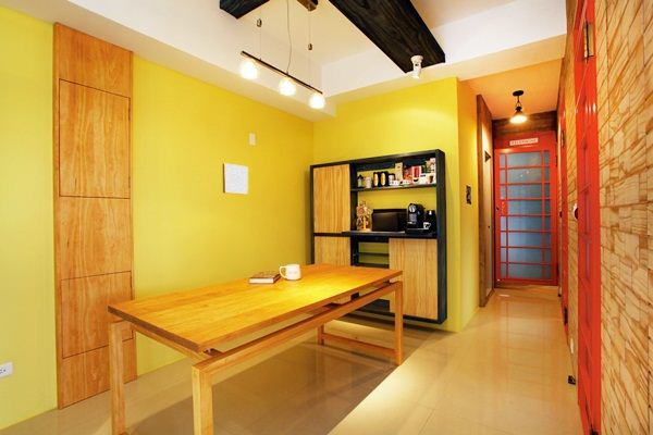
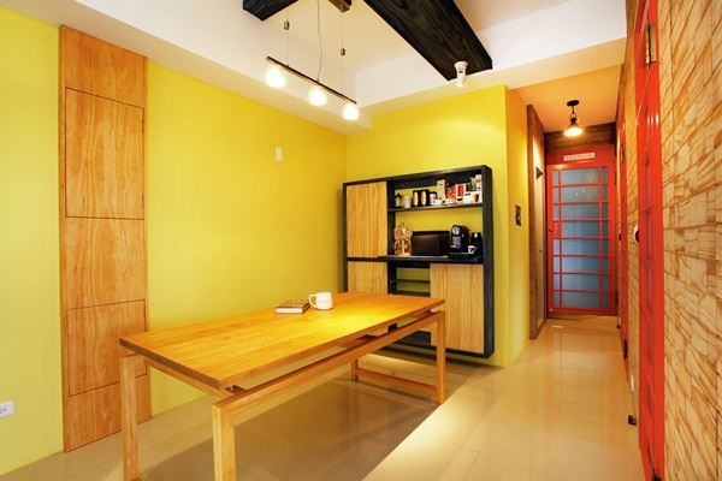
- wall art (235, 179)
